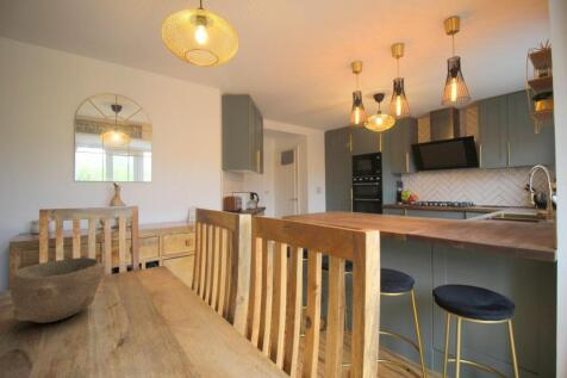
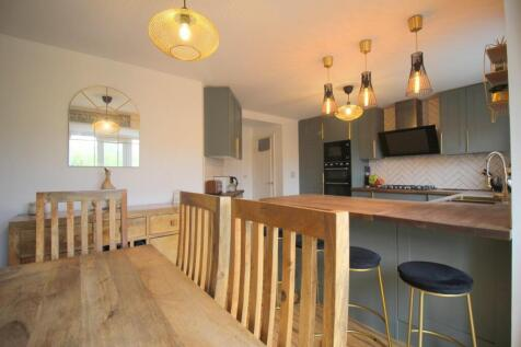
- bowl (57, 291)
